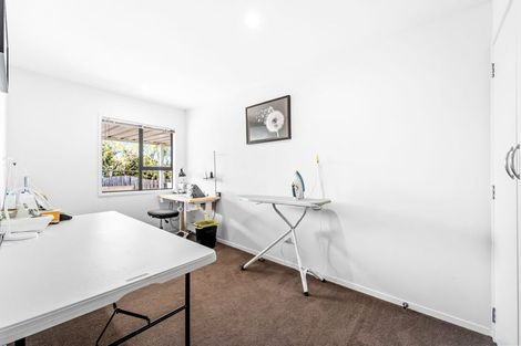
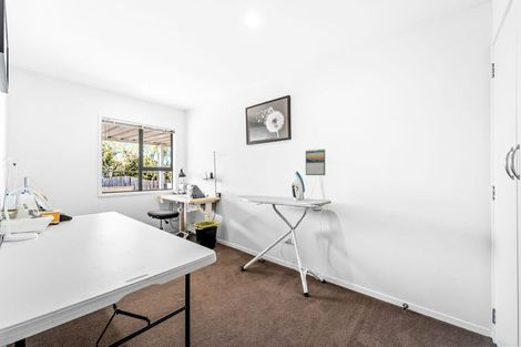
+ calendar (315, 162)
